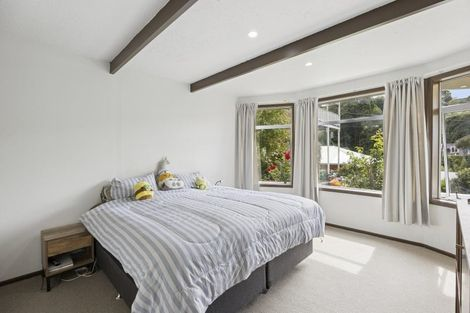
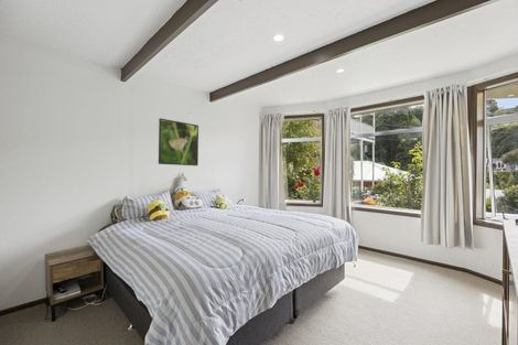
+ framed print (180, 143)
